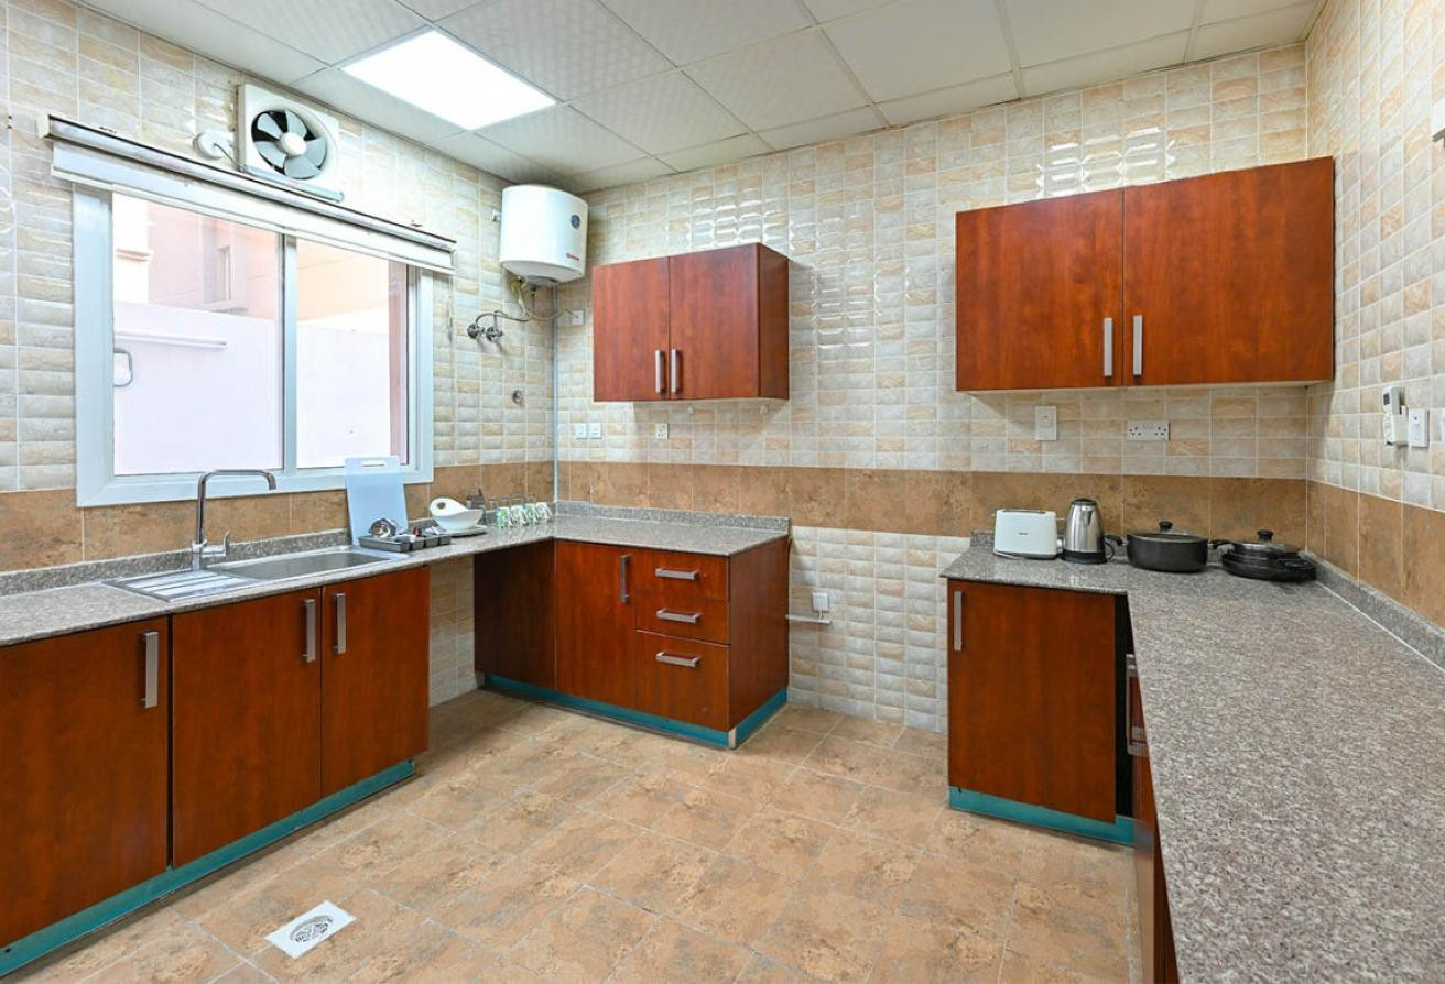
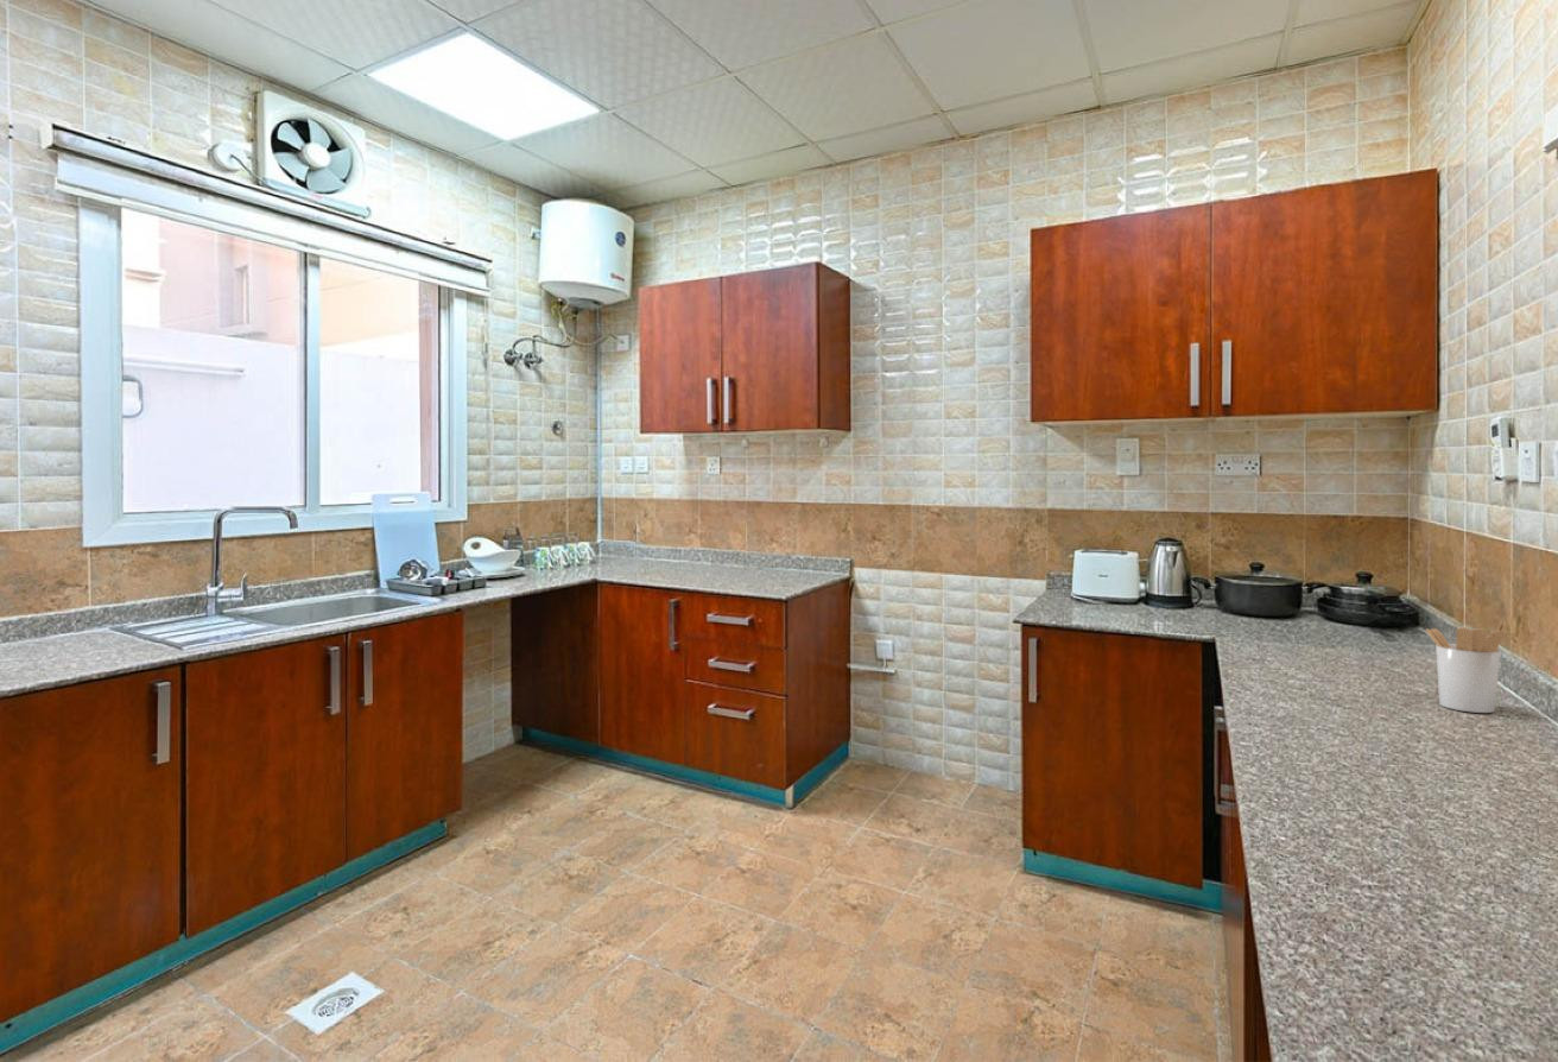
+ utensil holder (1471, 665)
